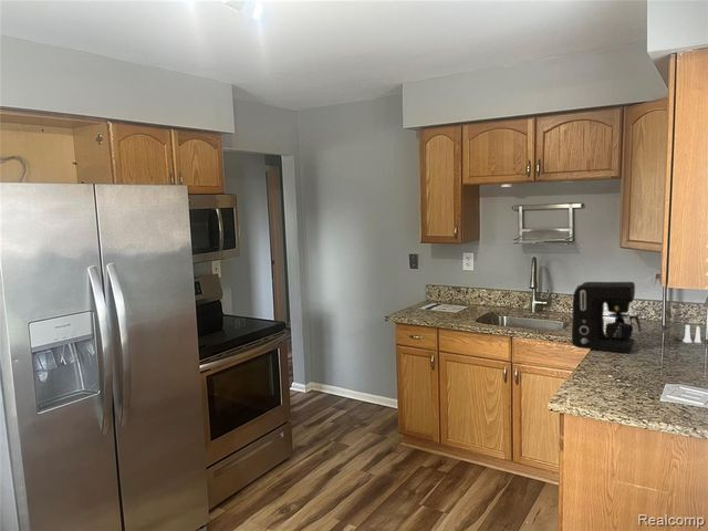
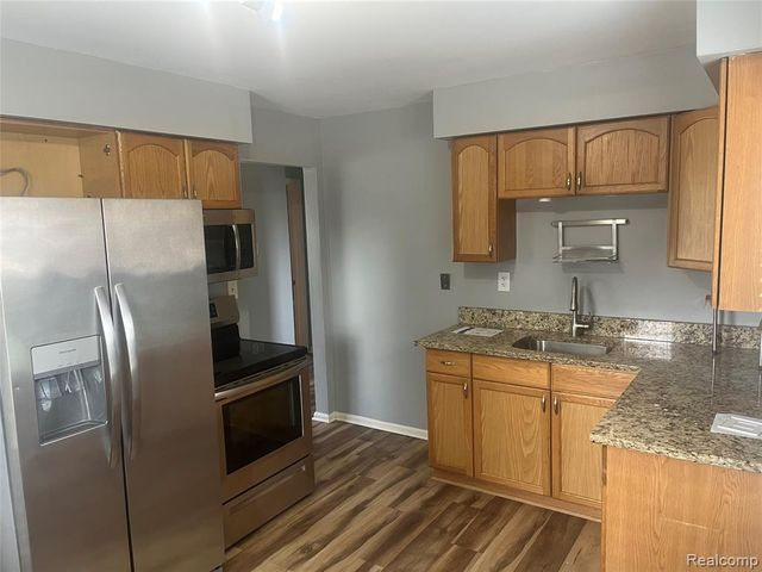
- coffee maker (608, 315)
- salt and pepper shaker set (689, 332)
